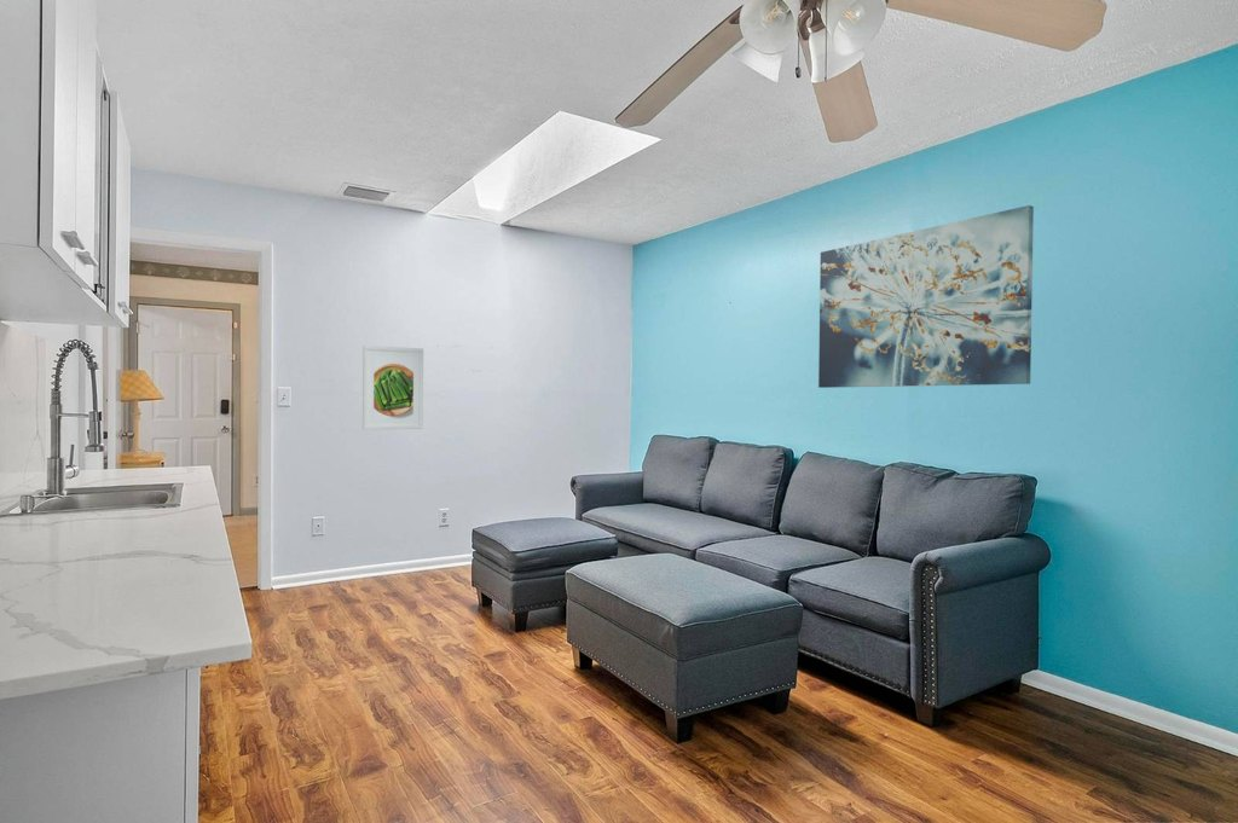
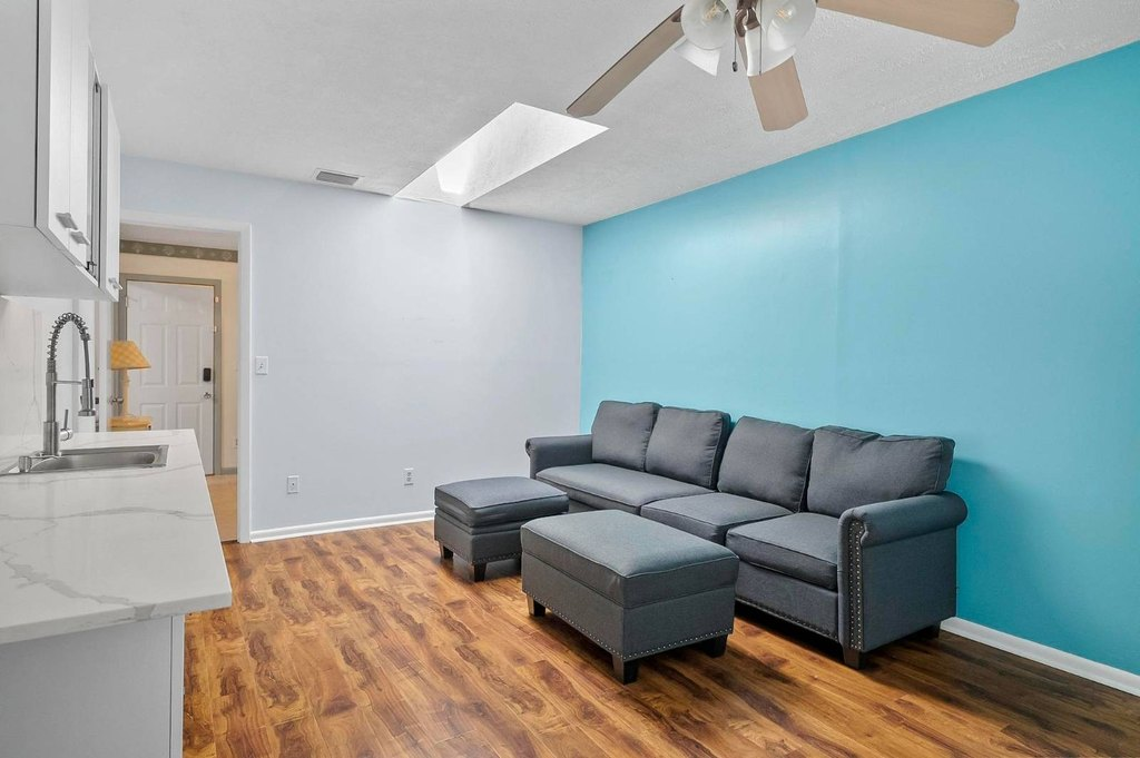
- wall art (910, 308)
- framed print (393, 388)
